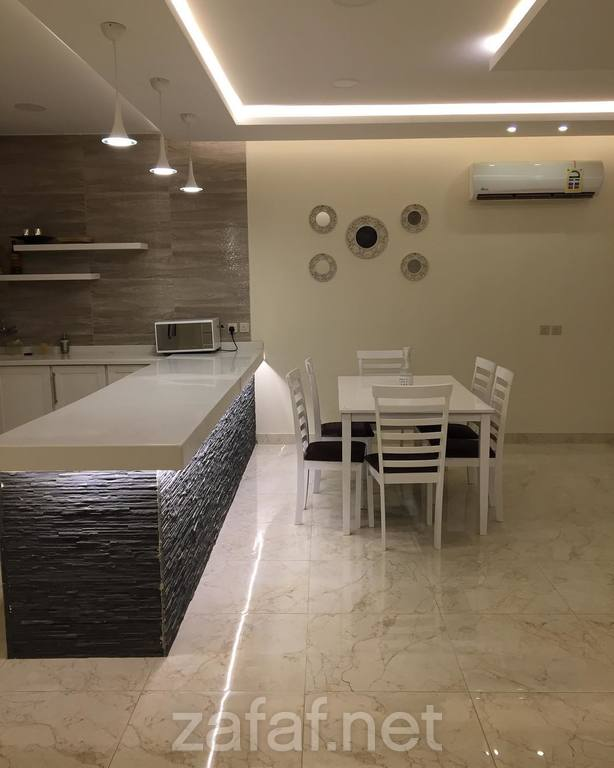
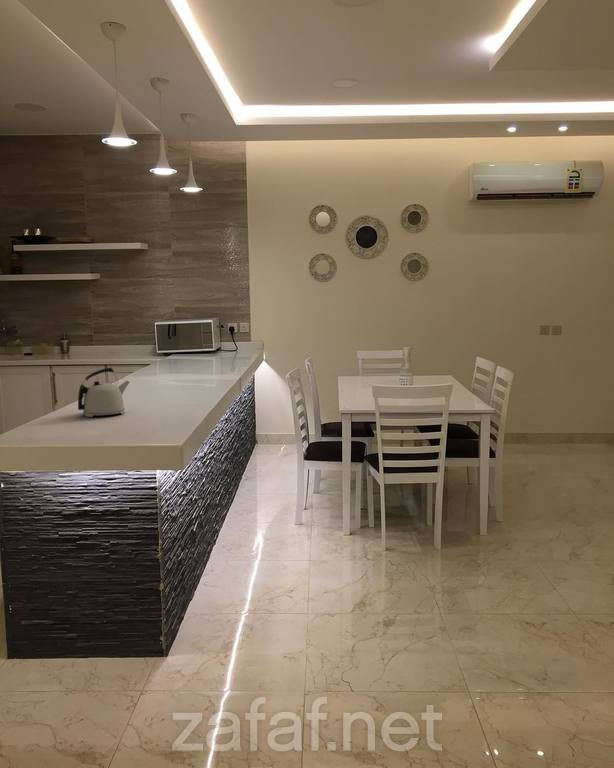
+ kettle (104, 390)
